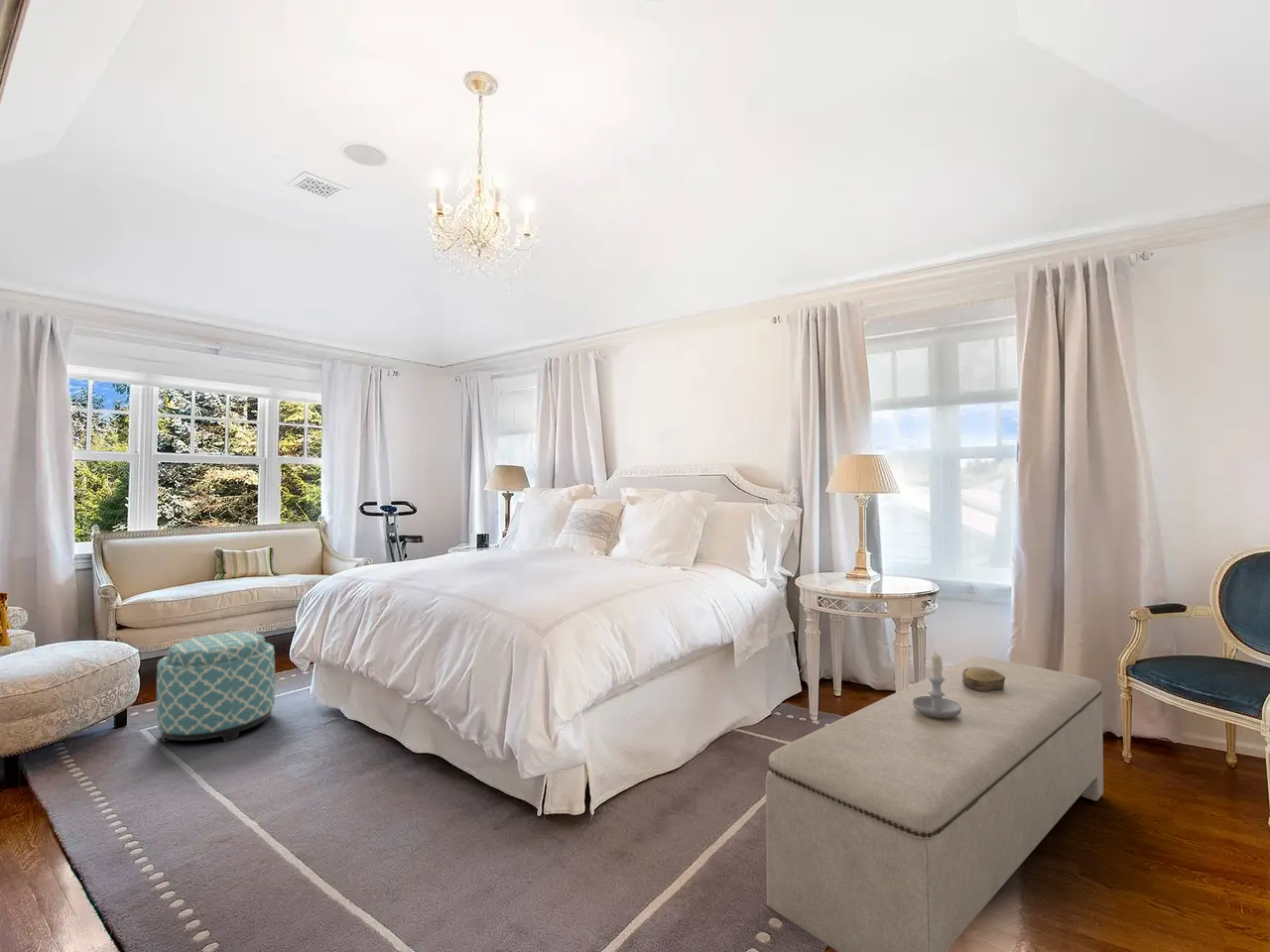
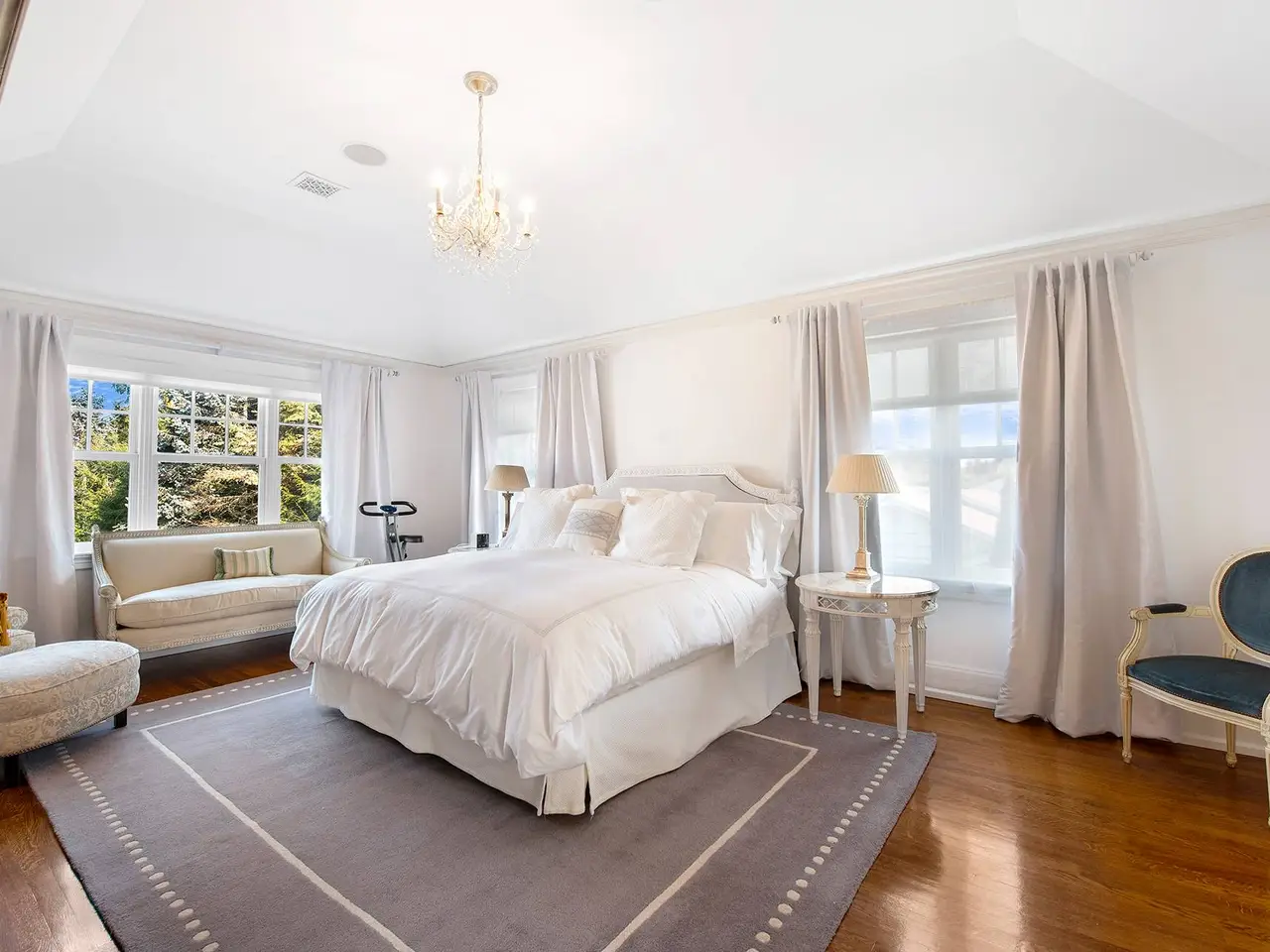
- ottoman (218, 682)
- bench (958, 774)
- candle (936, 681)
- decorative box (983, 676)
